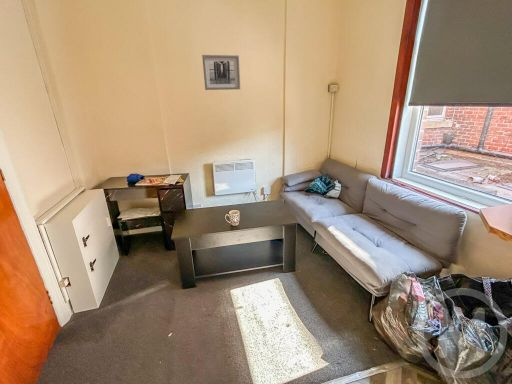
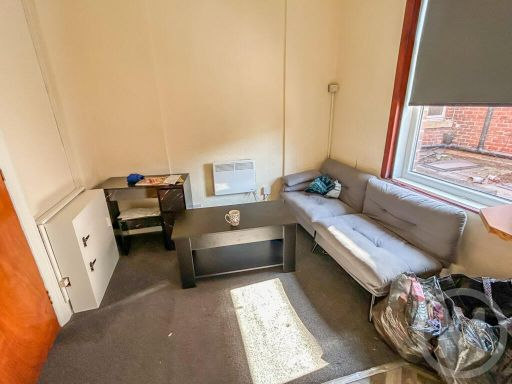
- wall art (221, 72)
